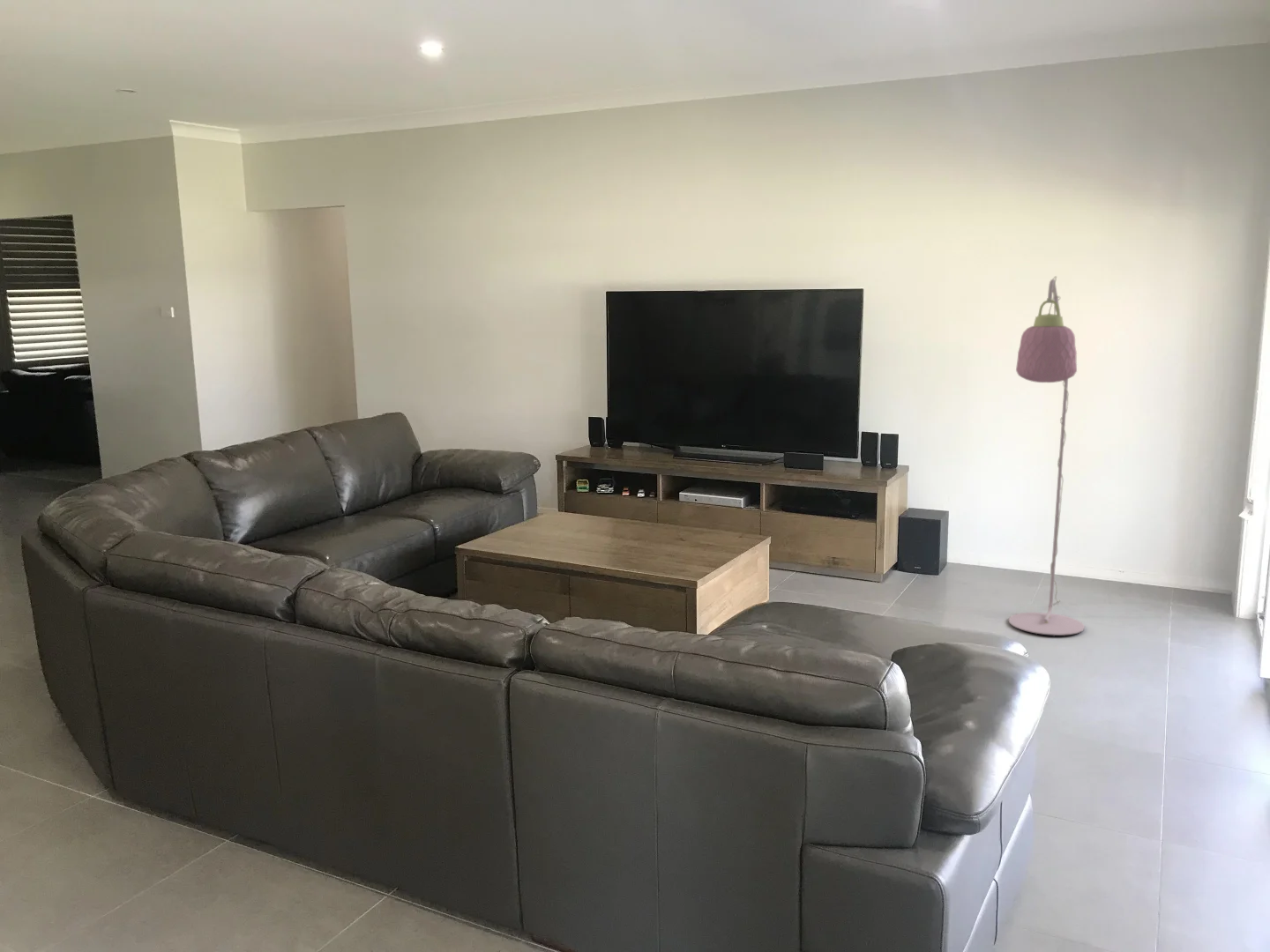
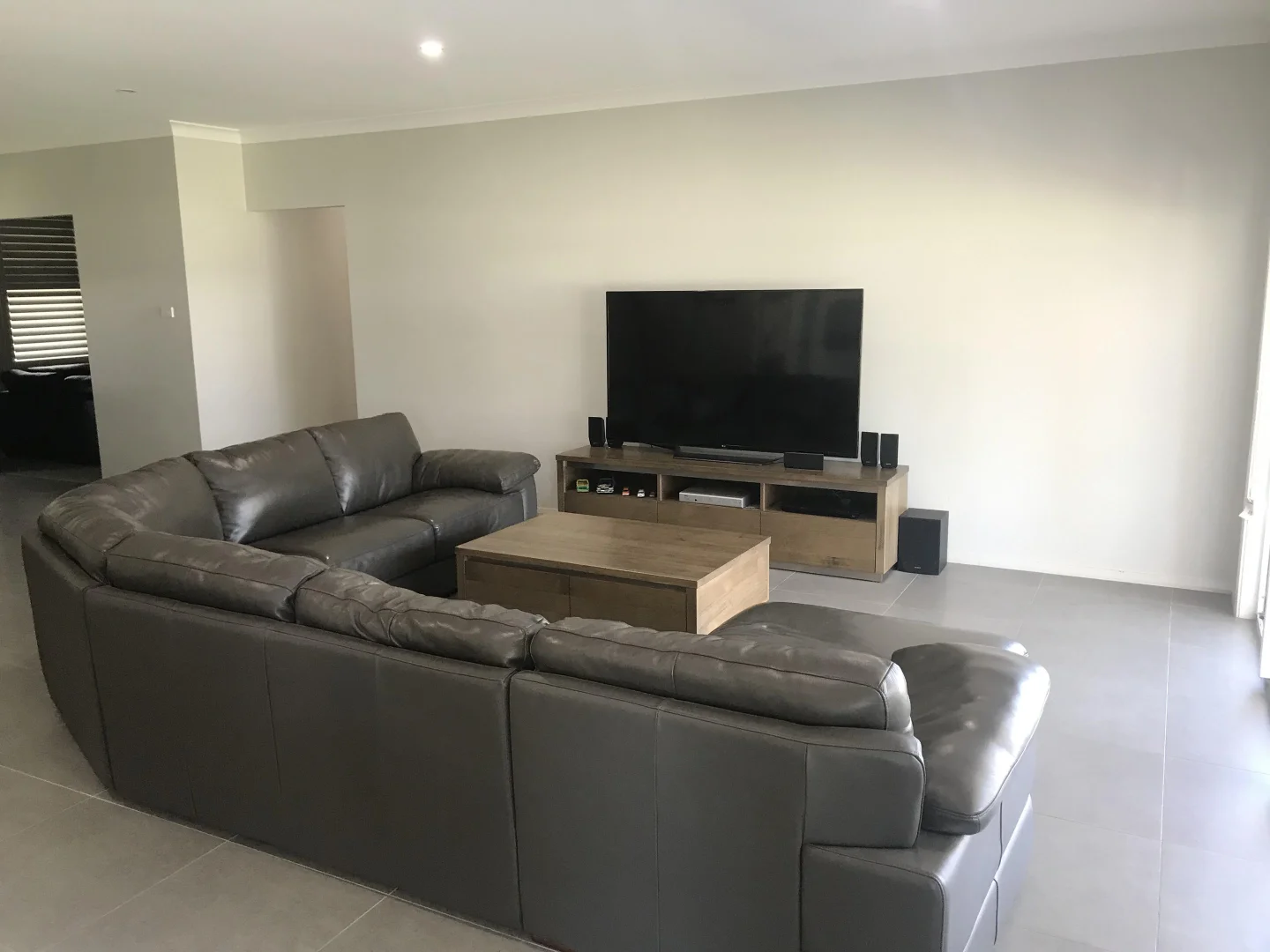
- floor lamp (1059, 451)
